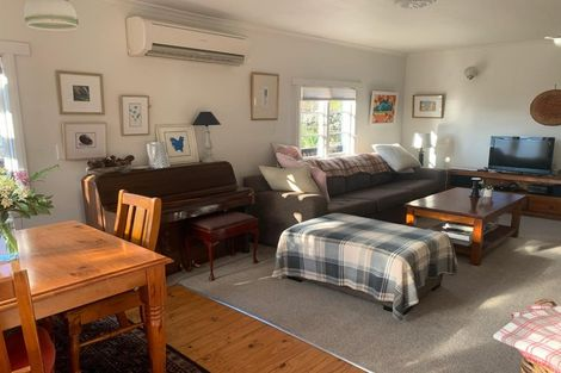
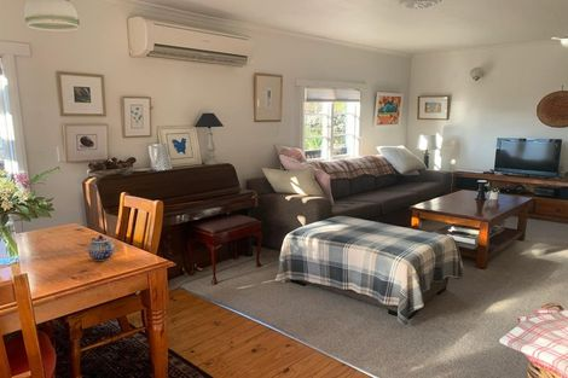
+ teapot (100, 246)
